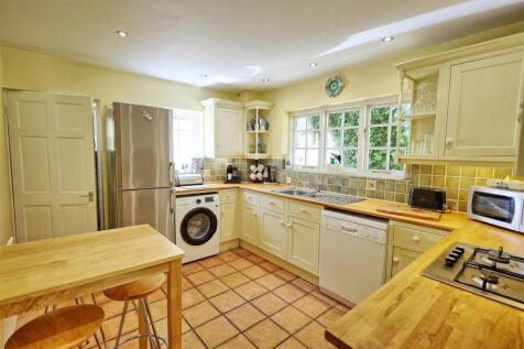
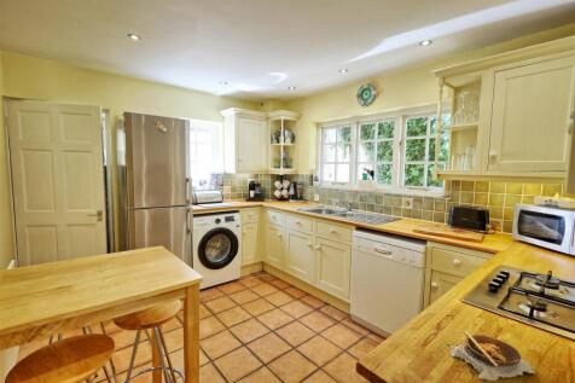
+ soup bowl (488, 350)
